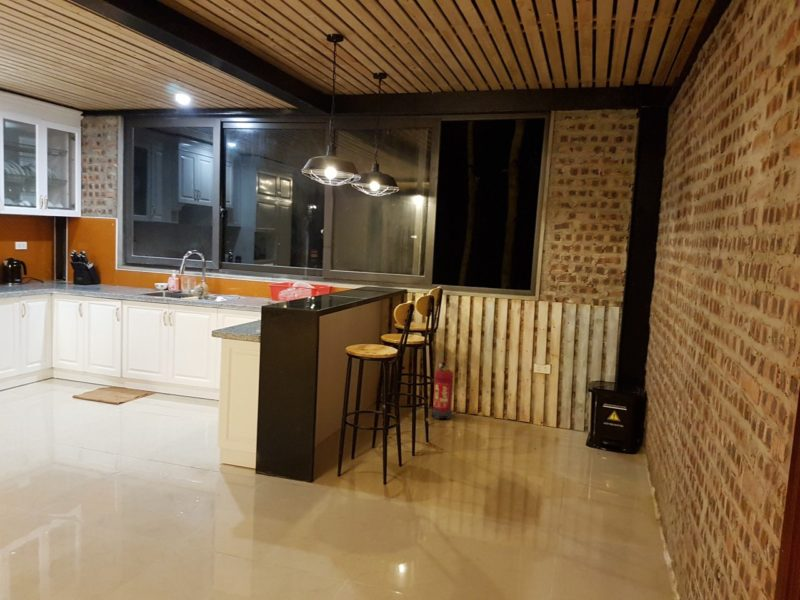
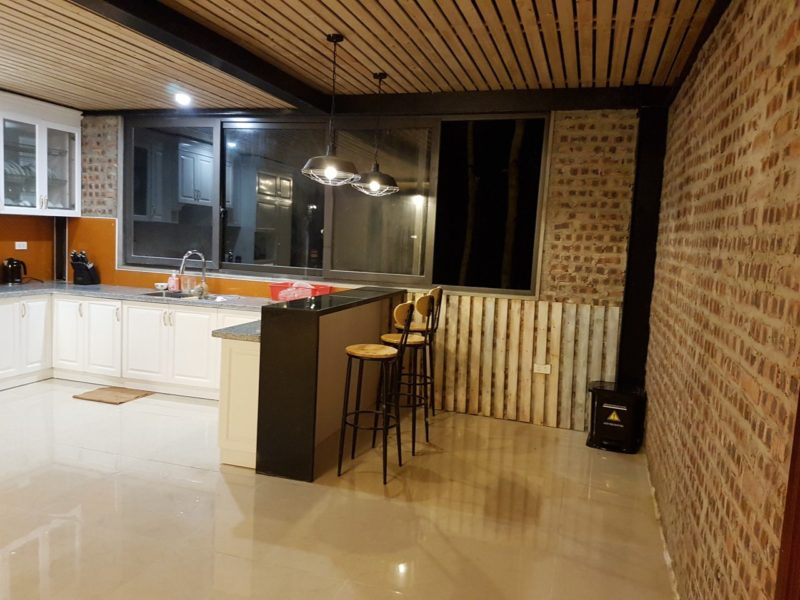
- fire extinguisher (443, 387)
